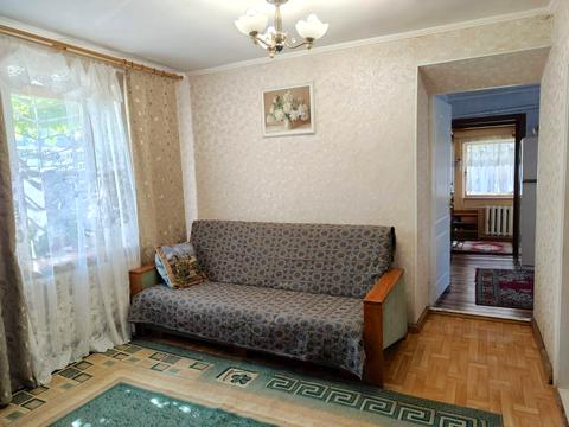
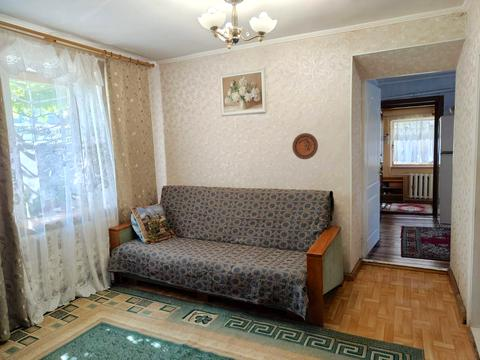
+ decorative plate (305, 146)
